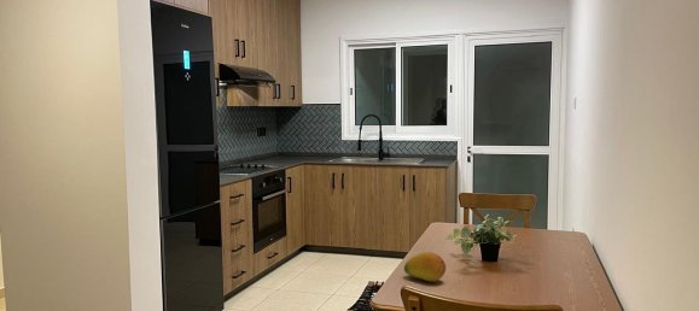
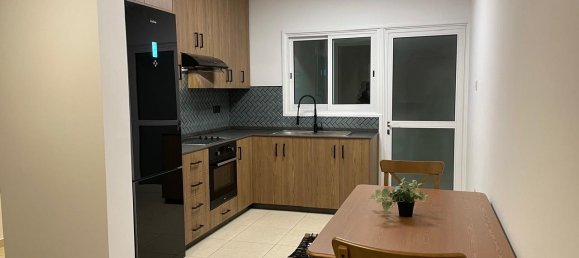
- fruit (425, 265)
